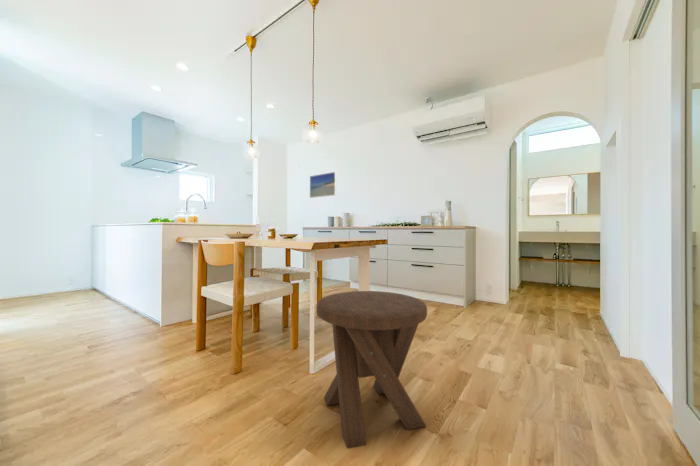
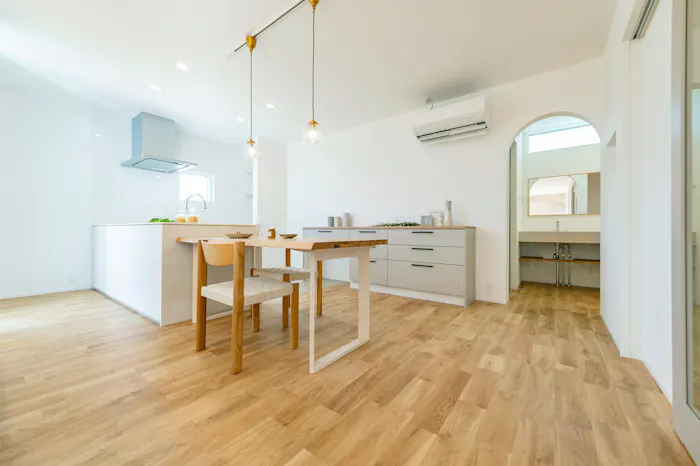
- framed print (322, 185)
- music stool (370, 355)
